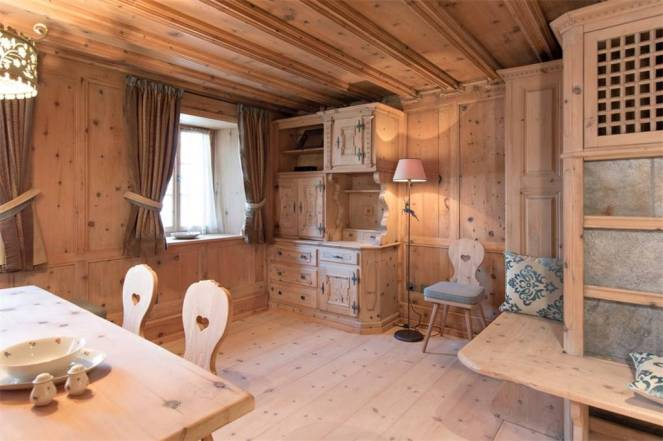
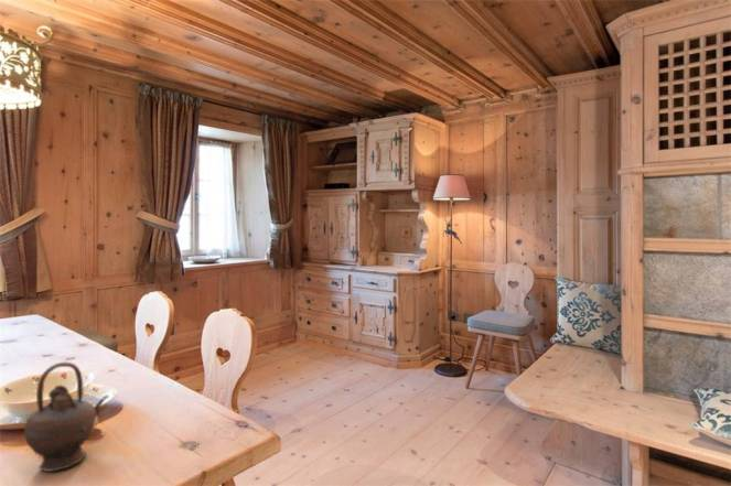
+ teapot (68, 411)
